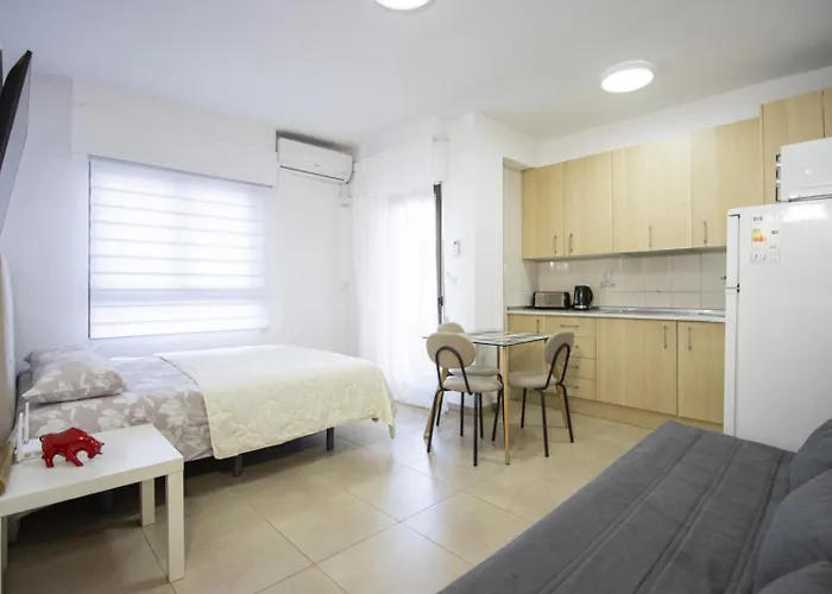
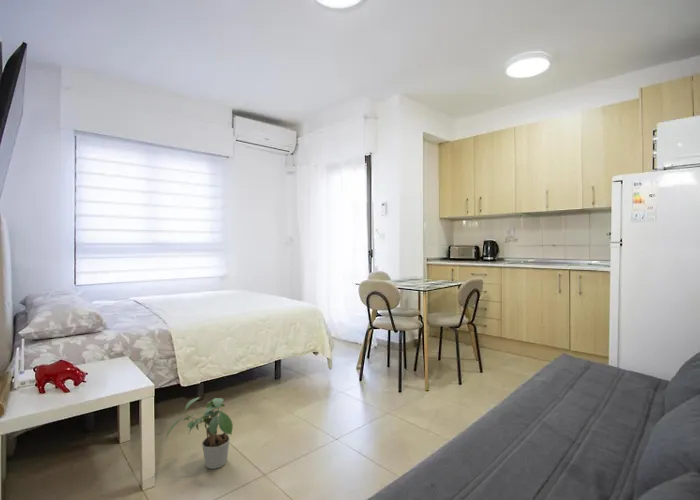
+ potted plant (207, 431)
